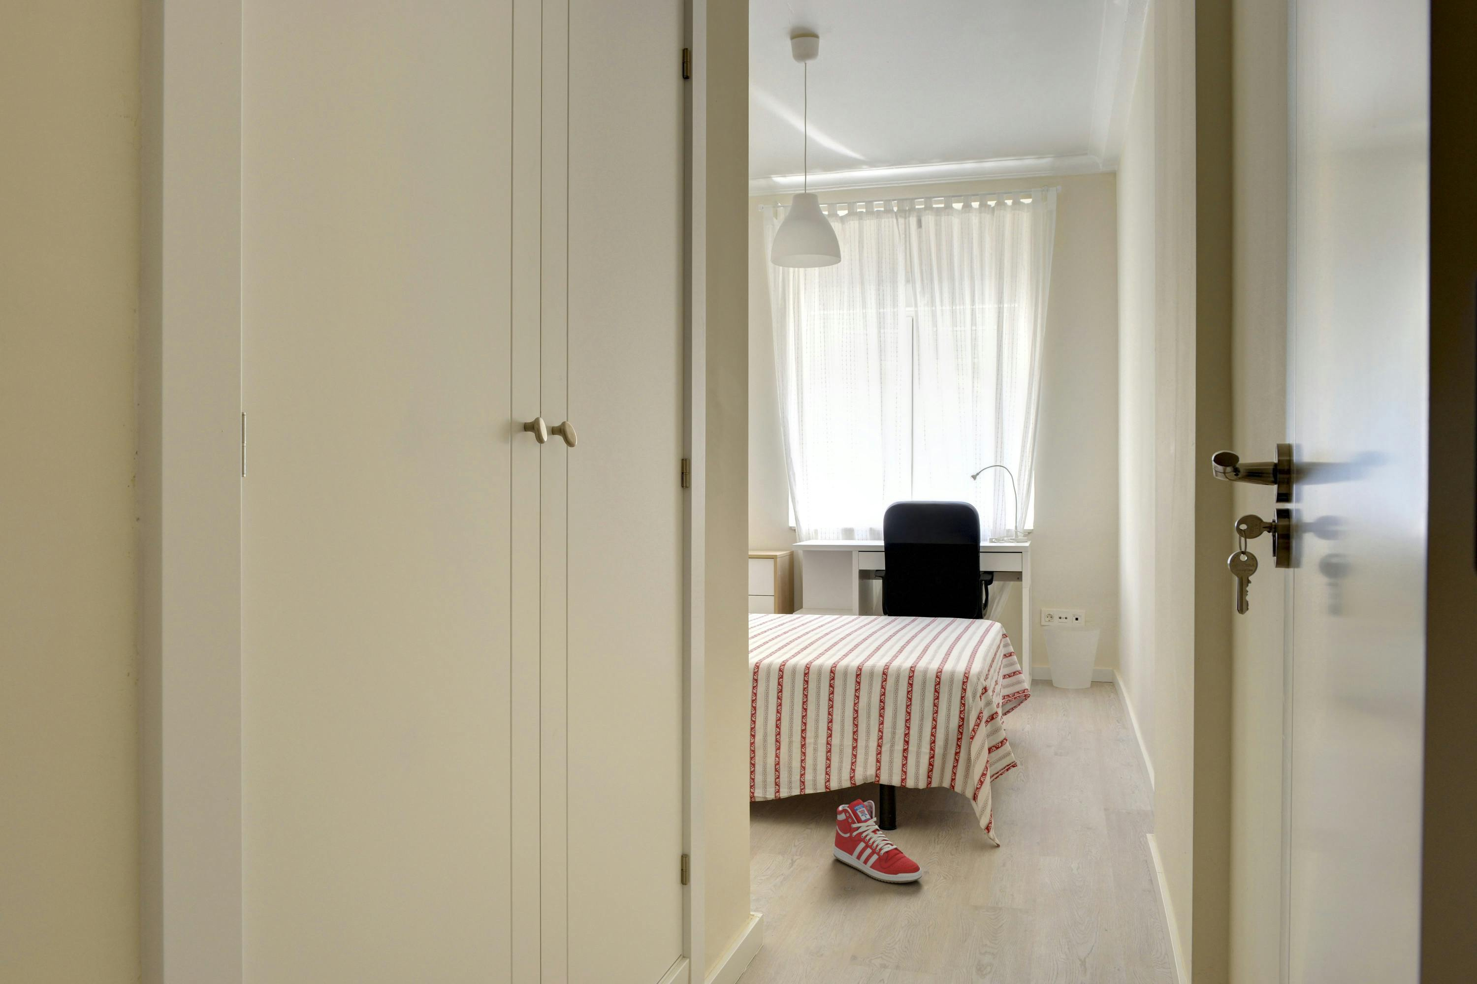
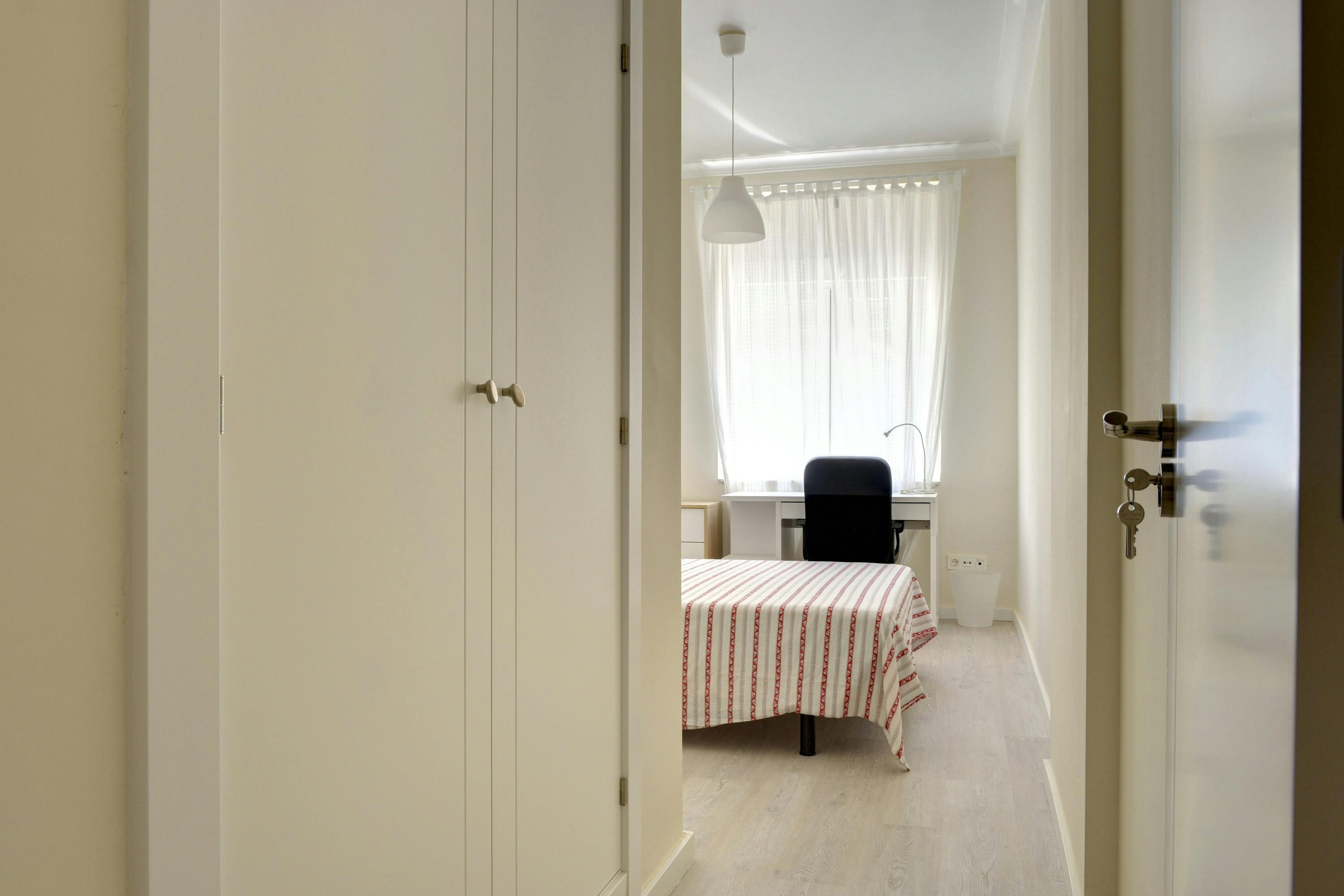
- sneaker (876, 838)
